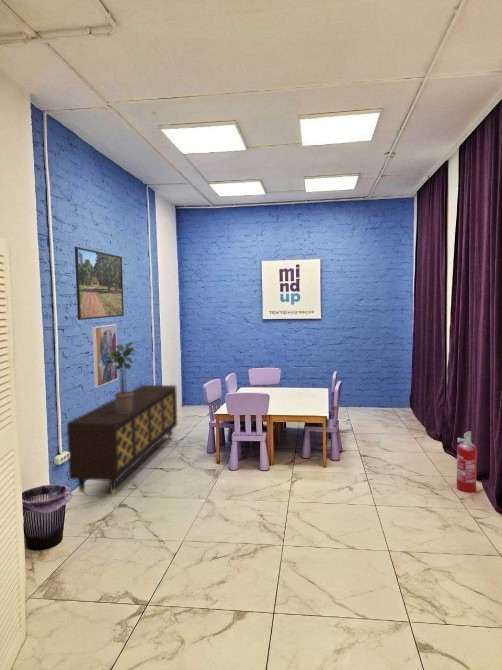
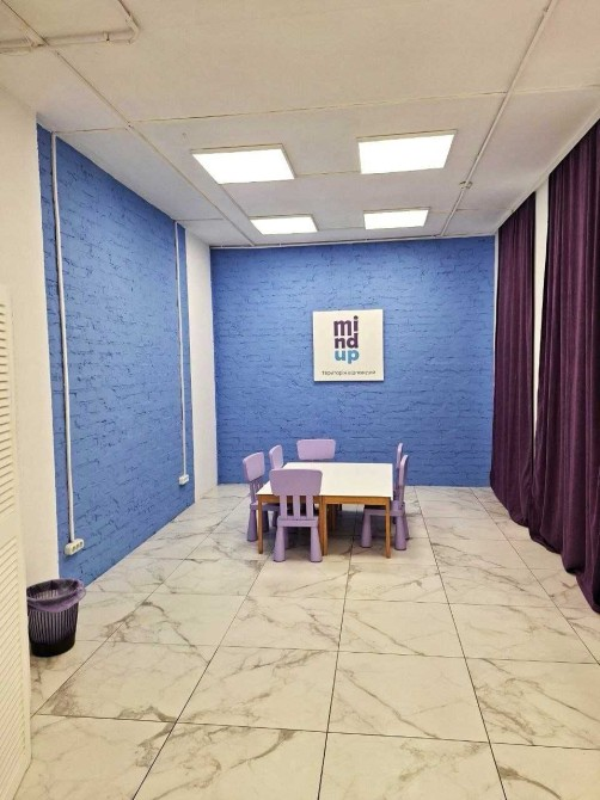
- sideboard (132, 431)
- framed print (101, 285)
- fire extinguisher (467, 459)
- wall art (105, 354)
- potted plant (120, 376)
